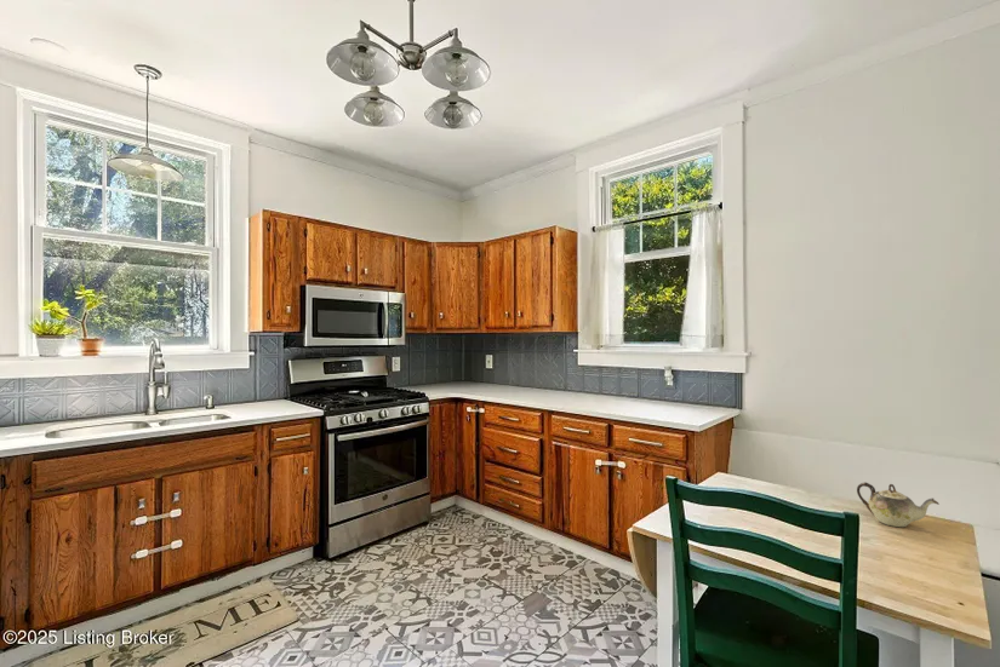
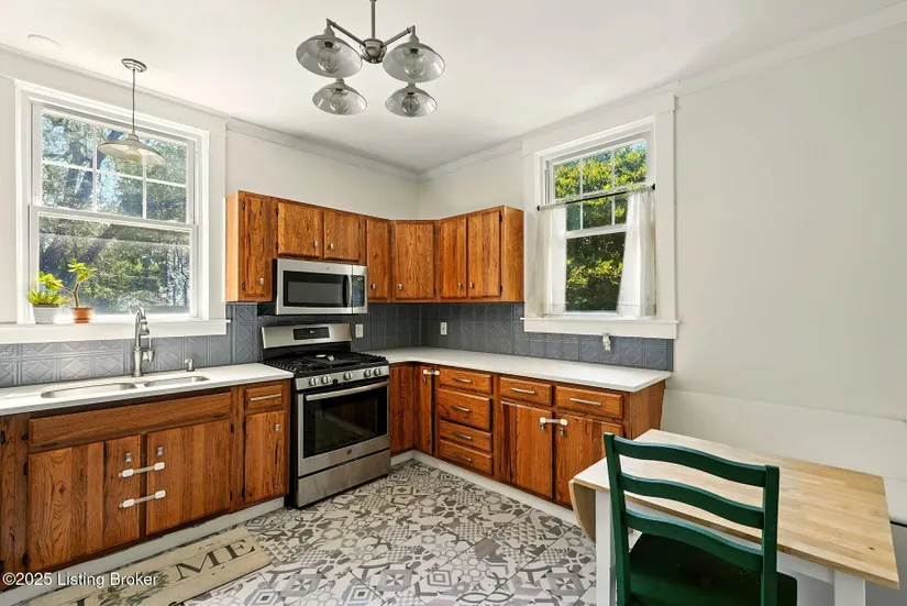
- teapot (896, 504)
